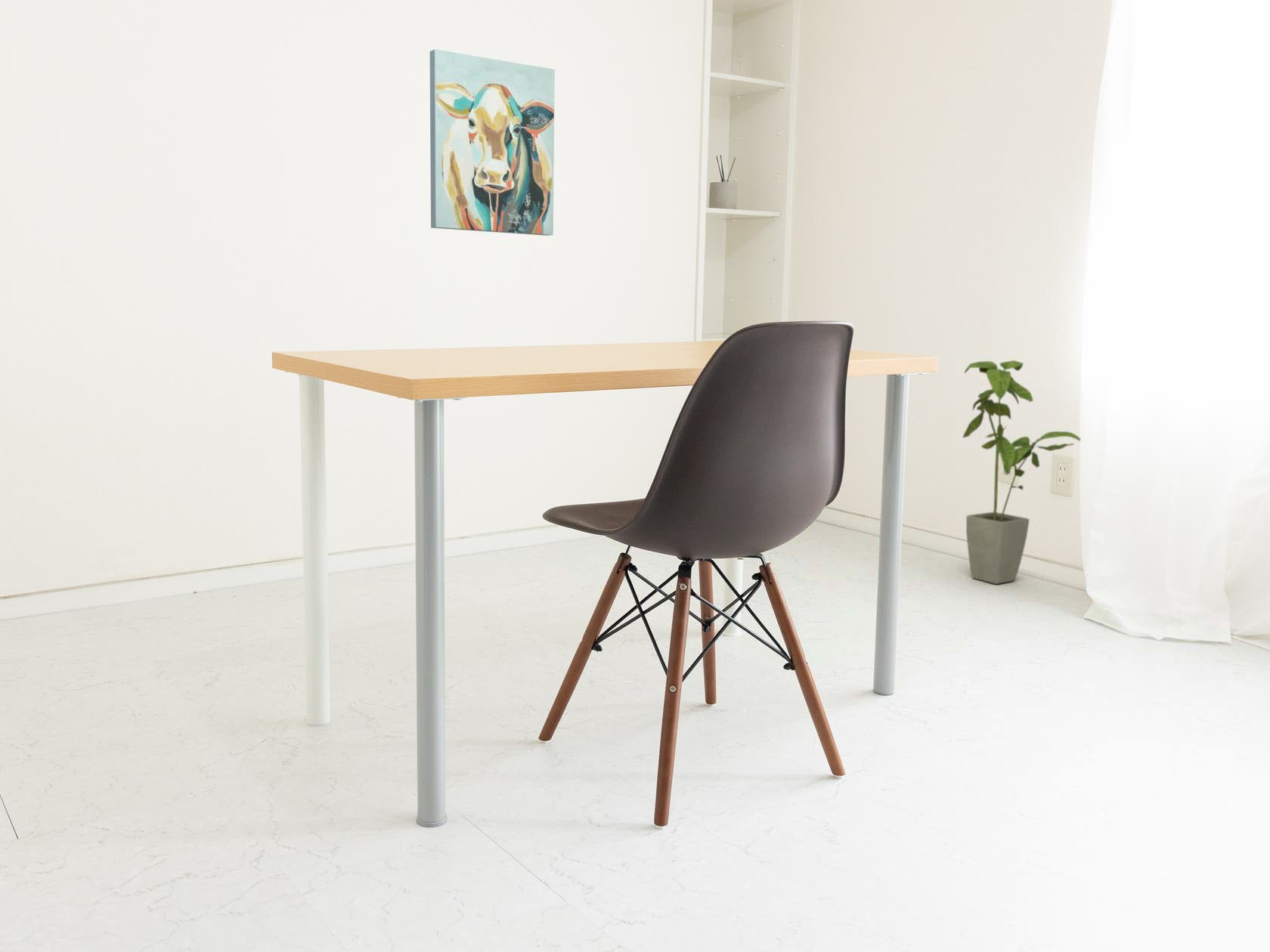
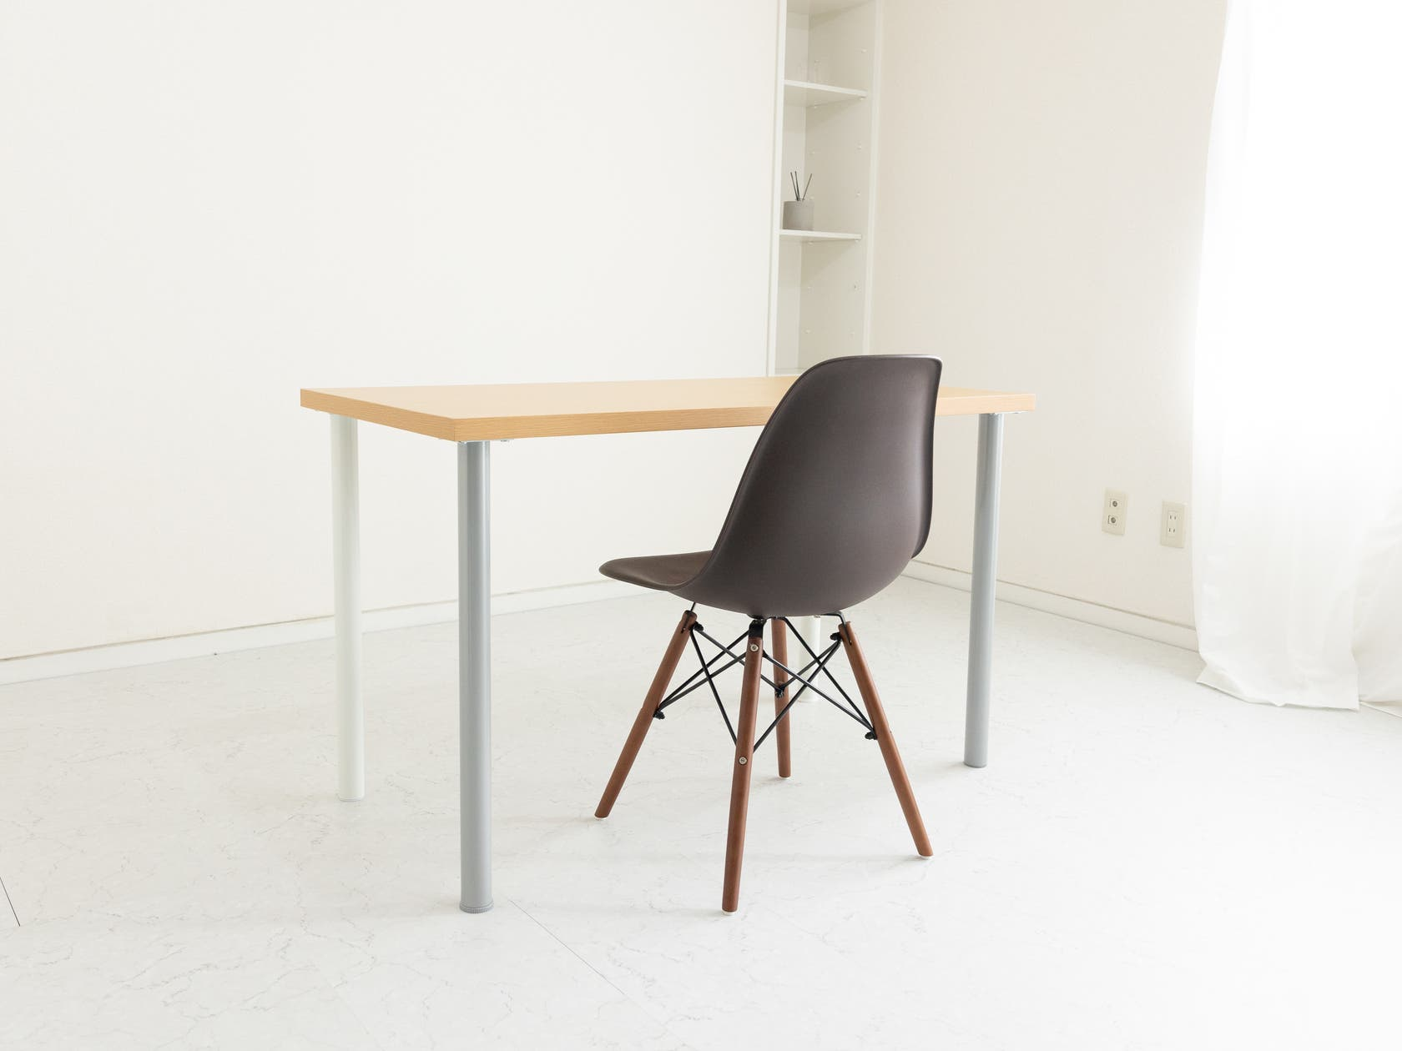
- wall art (494, 147)
- house plant (1008, 473)
